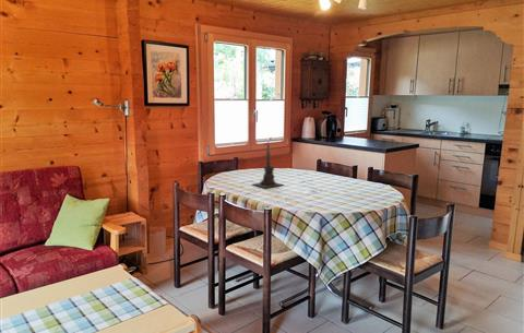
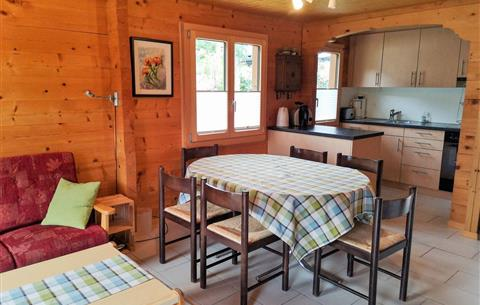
- candle holder (267, 160)
